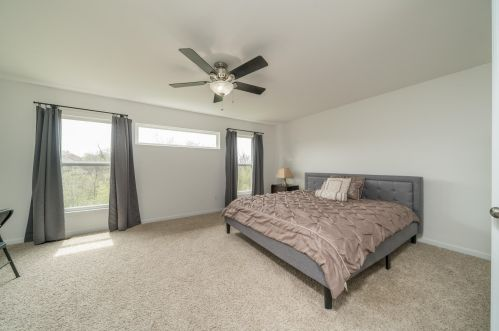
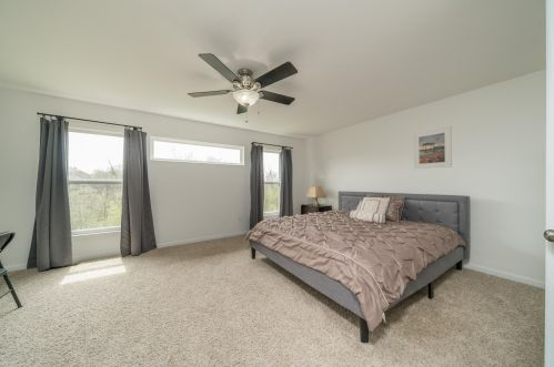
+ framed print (431, 149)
